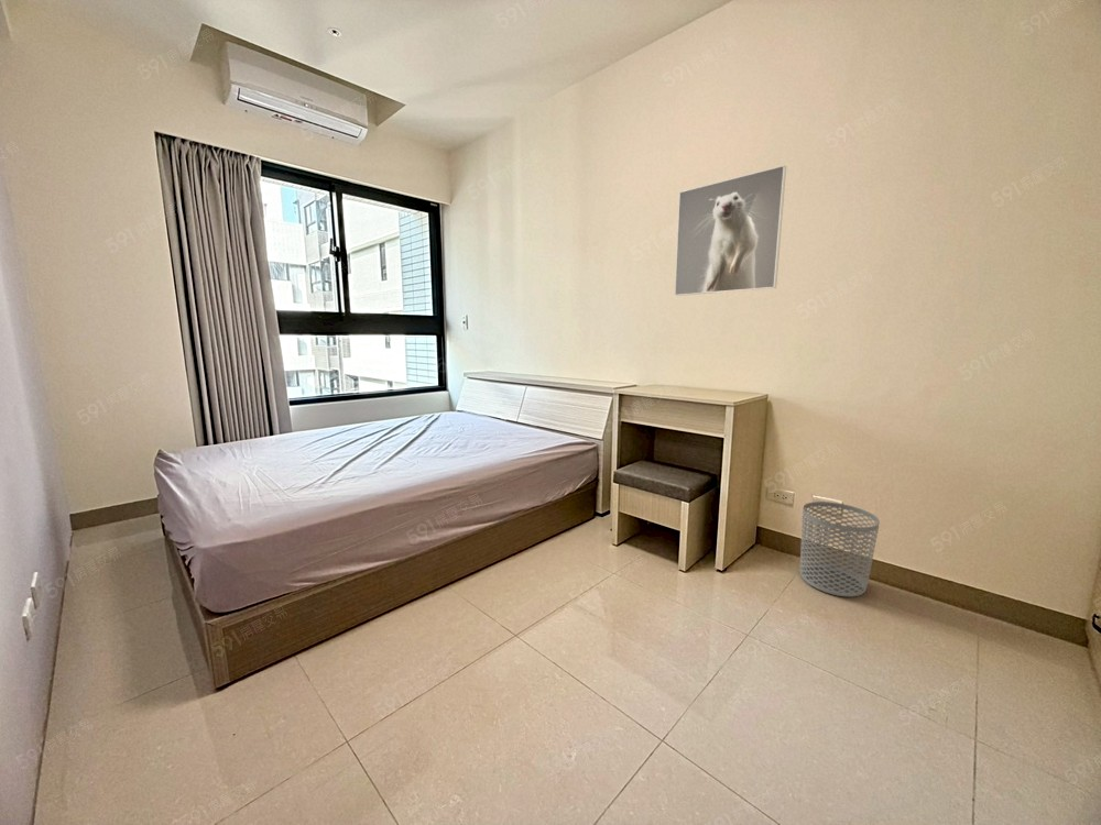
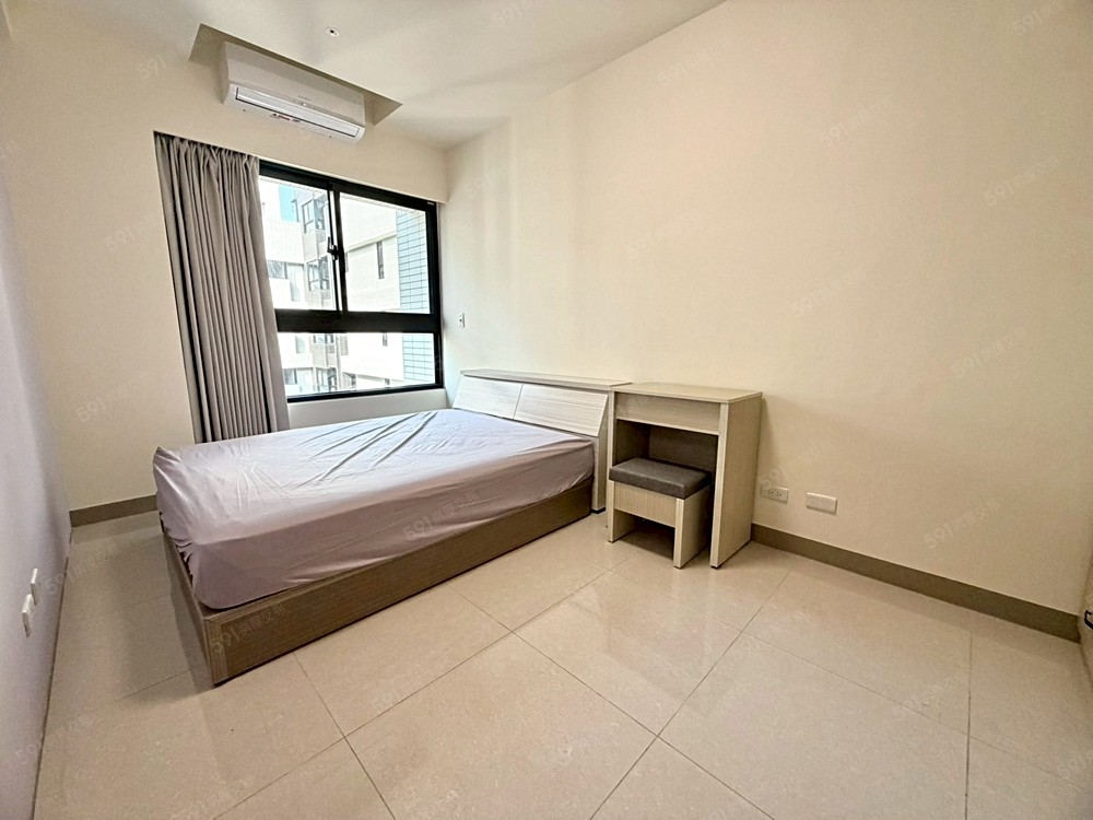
- waste bin (836, 549)
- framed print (724, 237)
